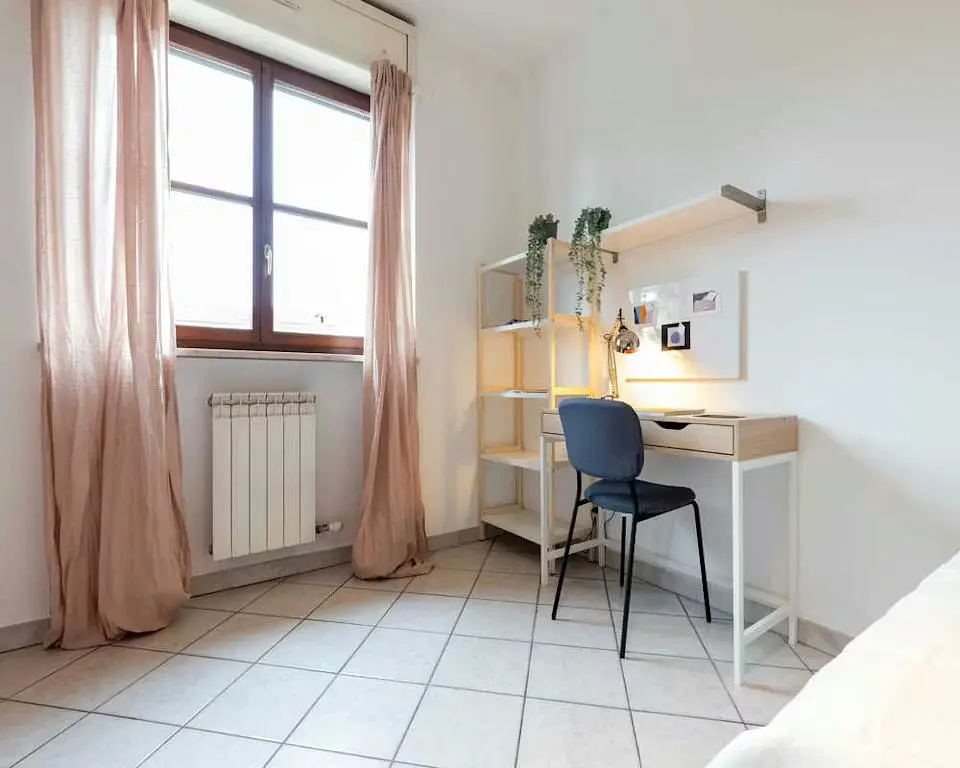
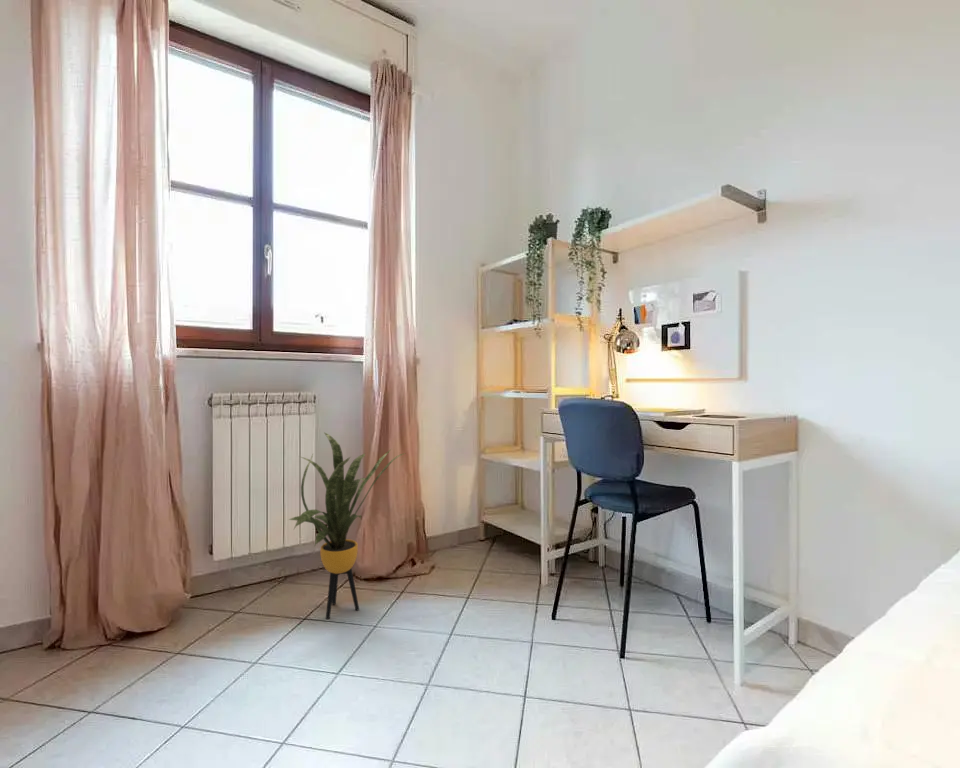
+ house plant (344, 522)
